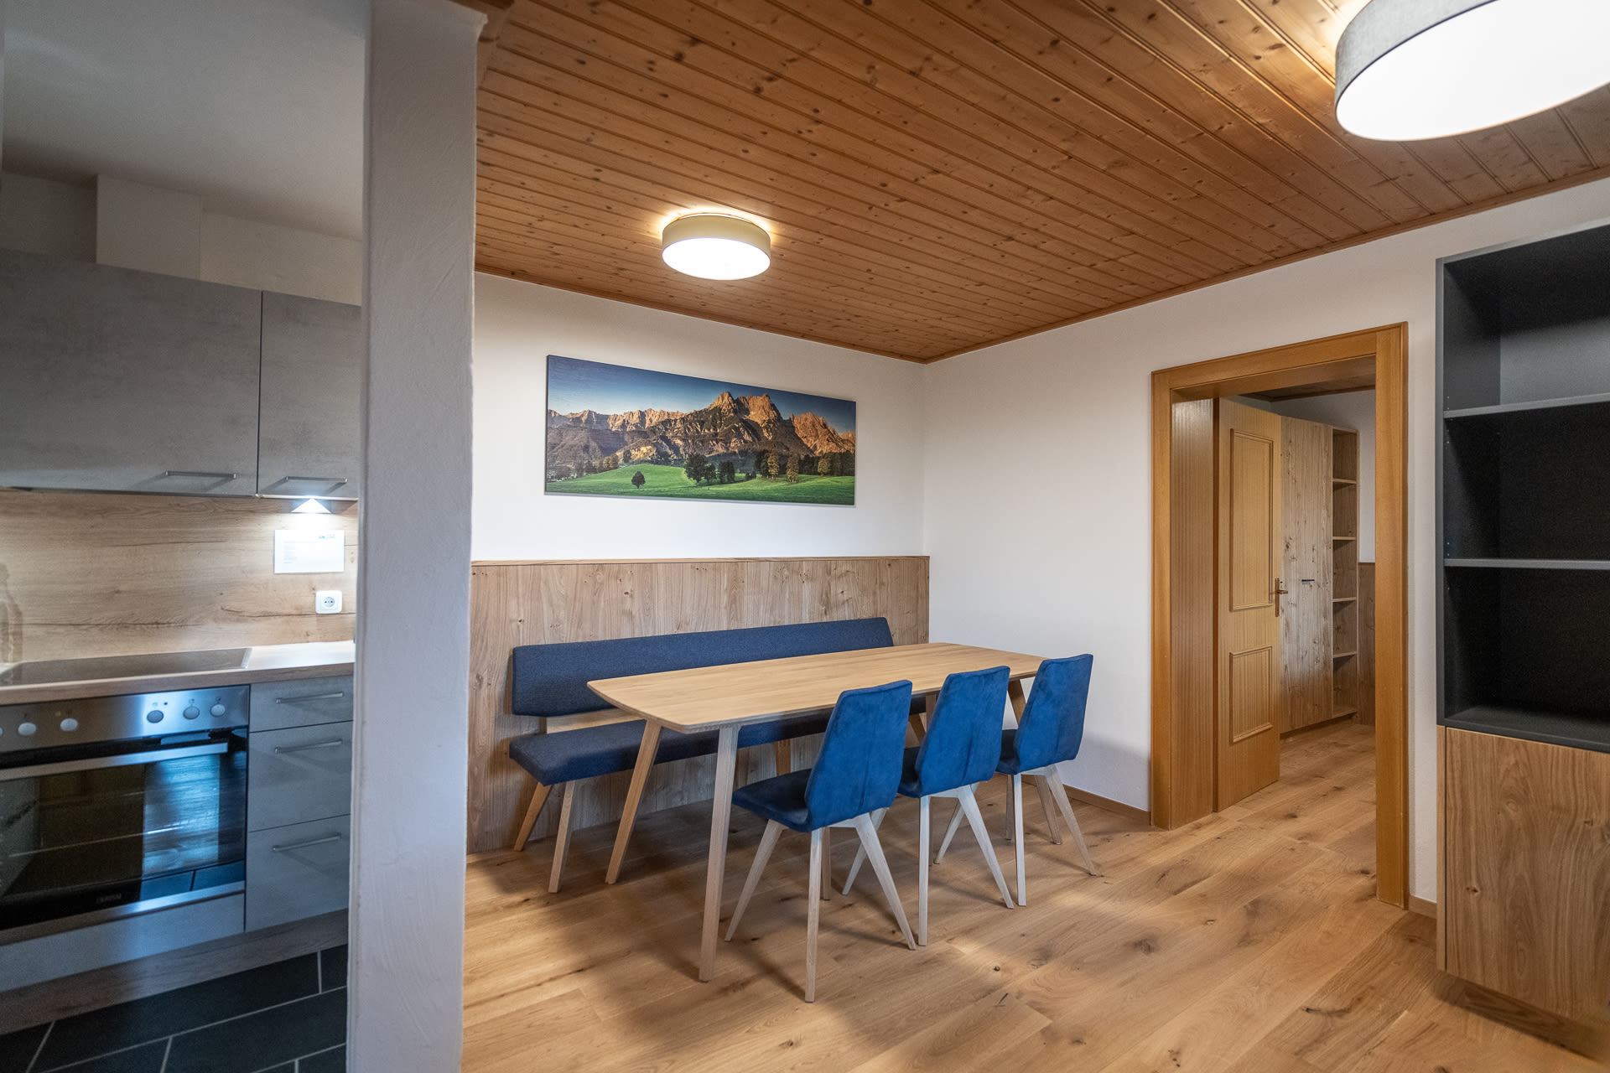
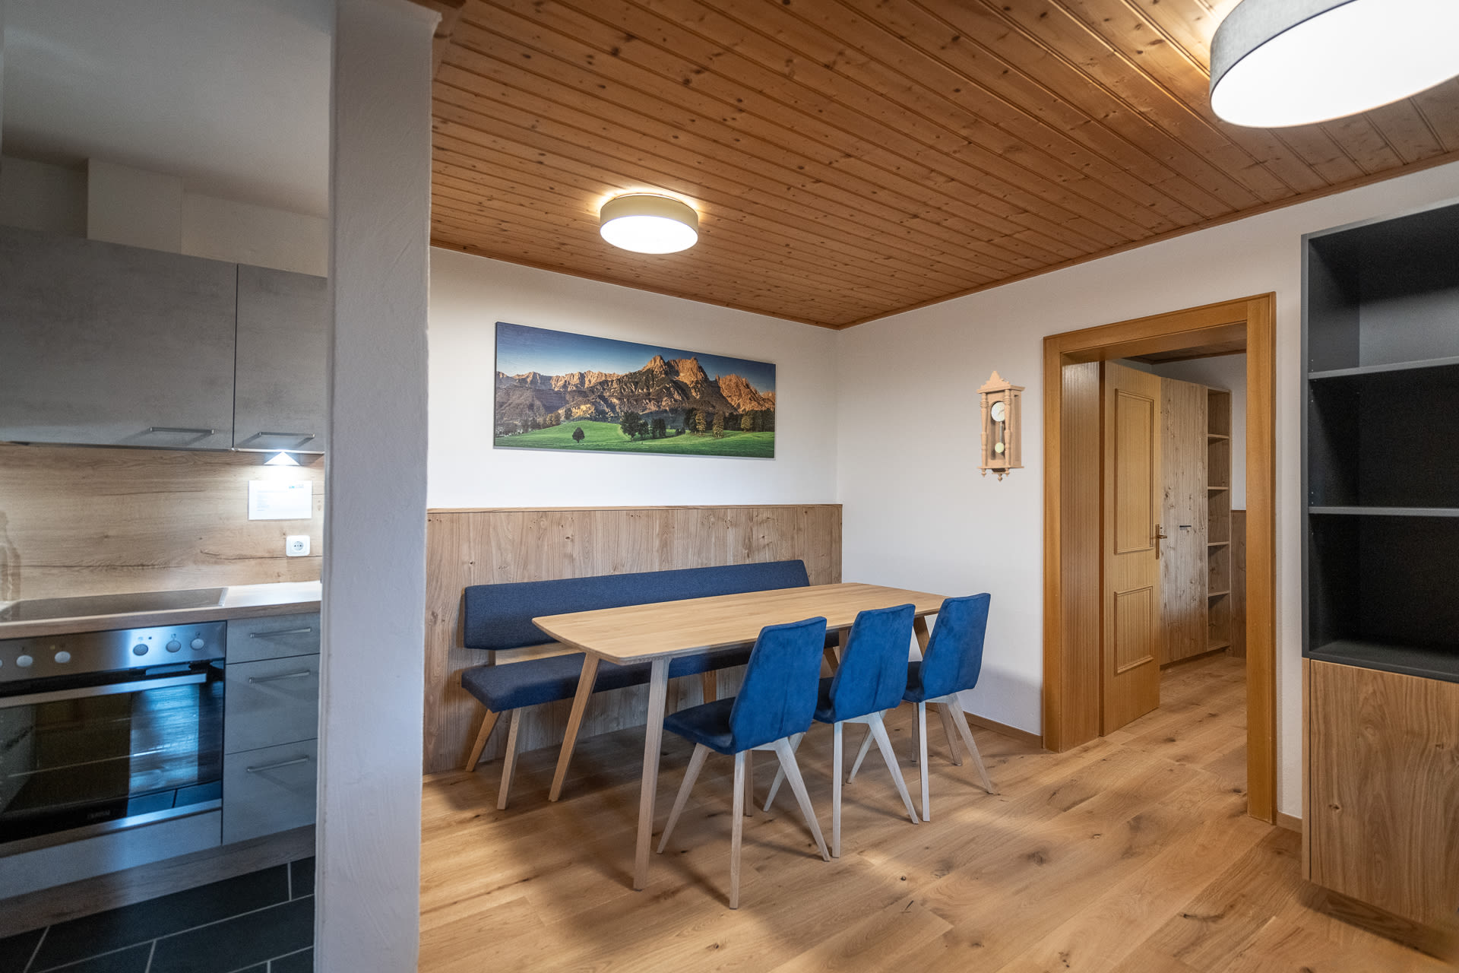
+ pendulum clock (1000, 427)
